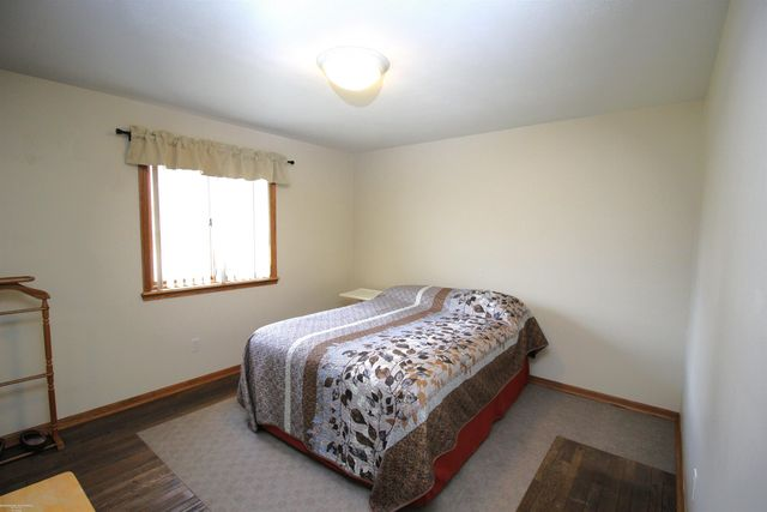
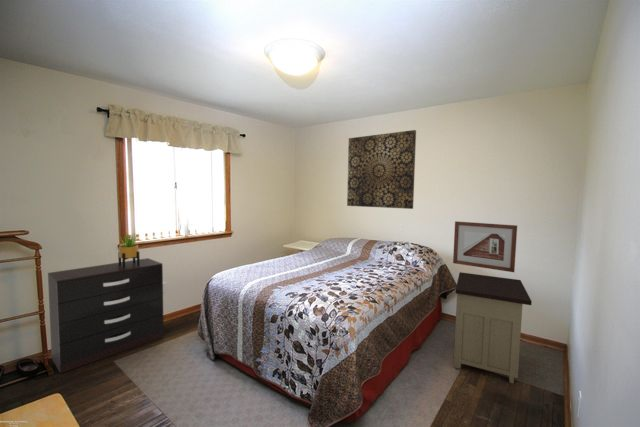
+ picture frame (483, 245)
+ nightstand (487, 322)
+ dresser (111, 308)
+ wall art (378, 171)
+ potted plant (128, 248)
